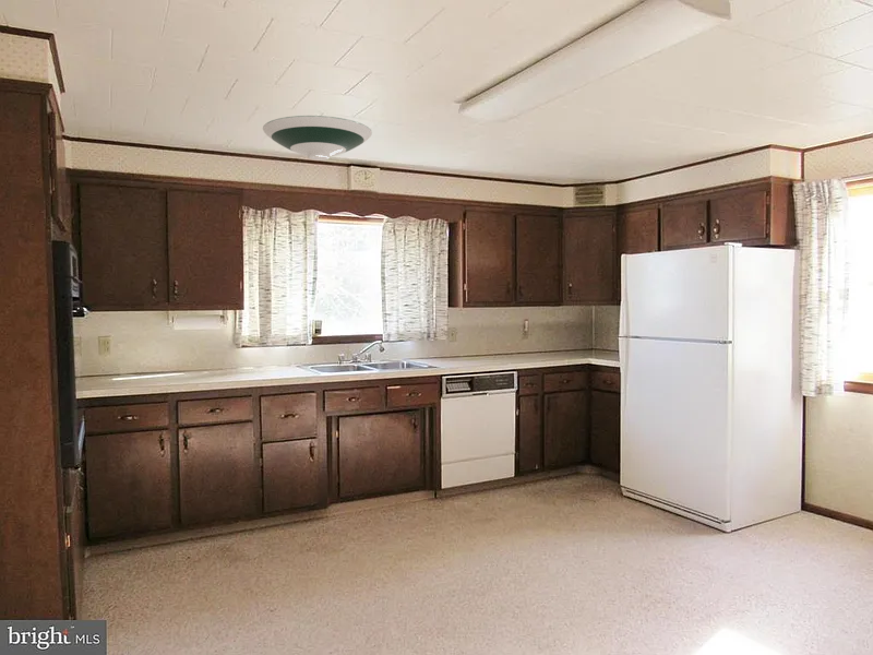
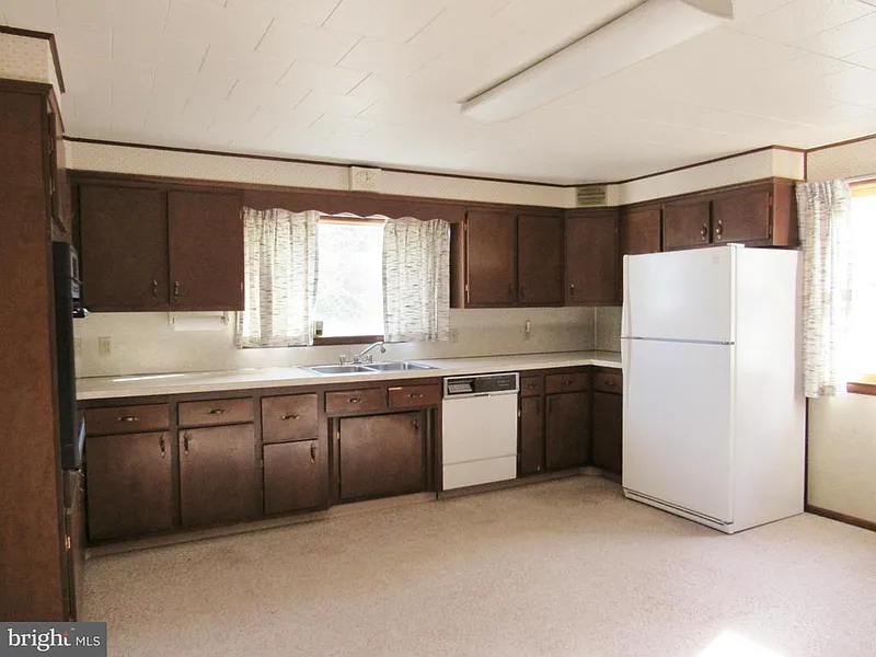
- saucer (318, 144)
